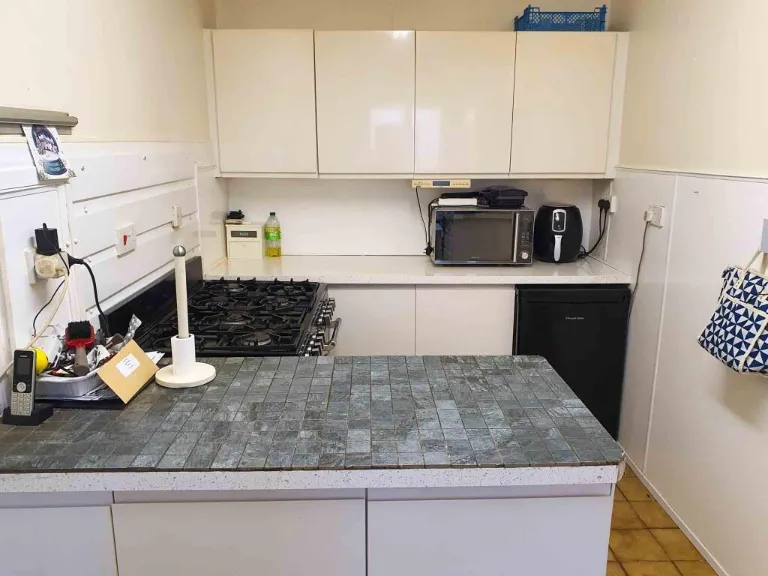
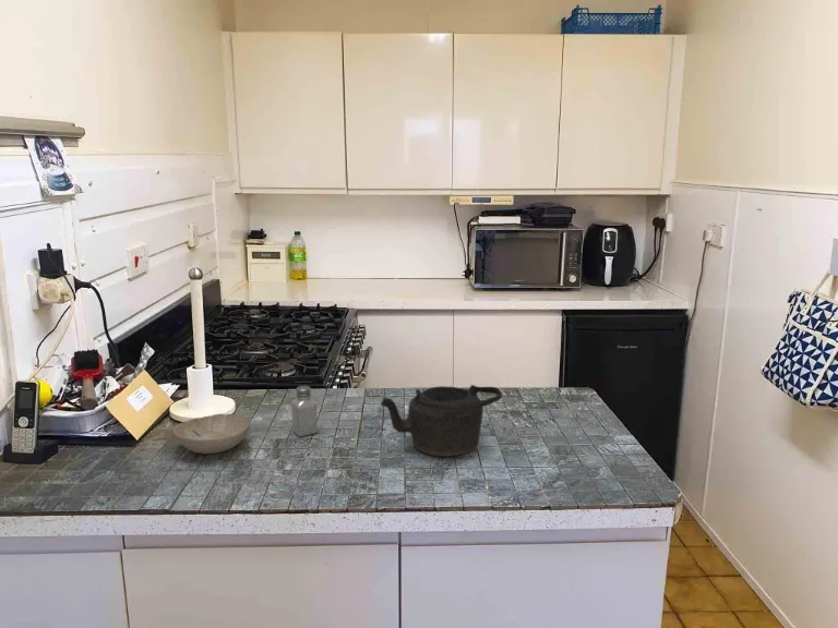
+ teapot (440, 416)
+ bowl (213, 436)
+ saltshaker (303, 409)
